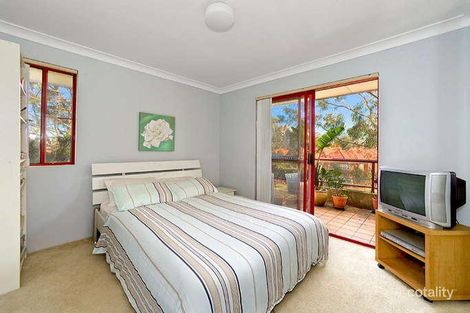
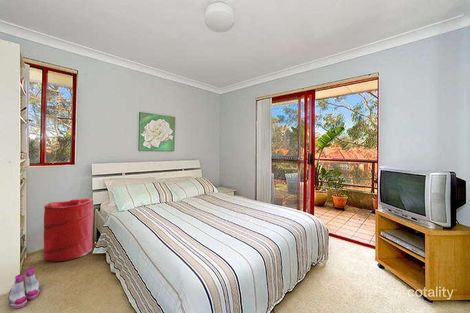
+ laundry hamper (69, 226)
+ boots (25, 284)
